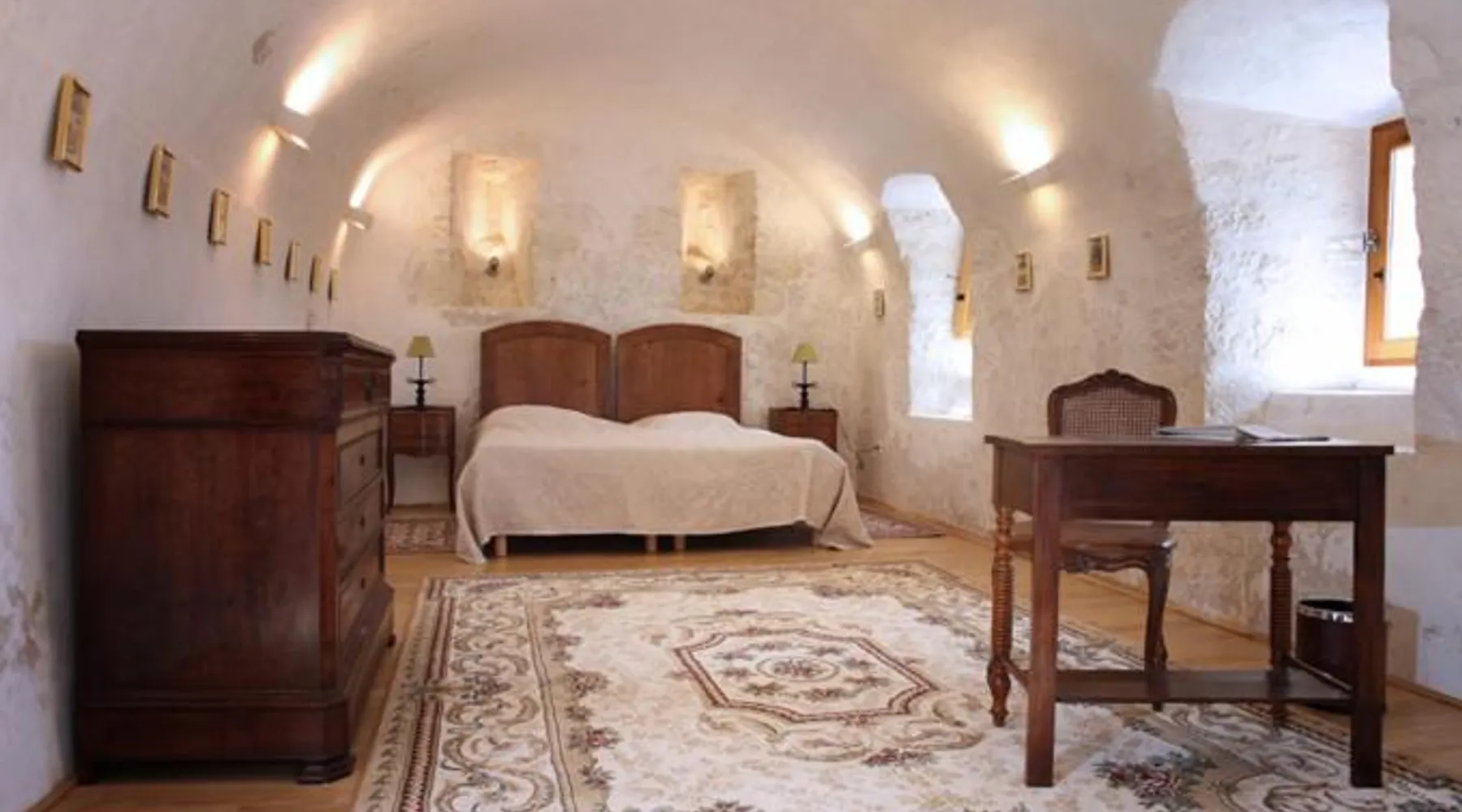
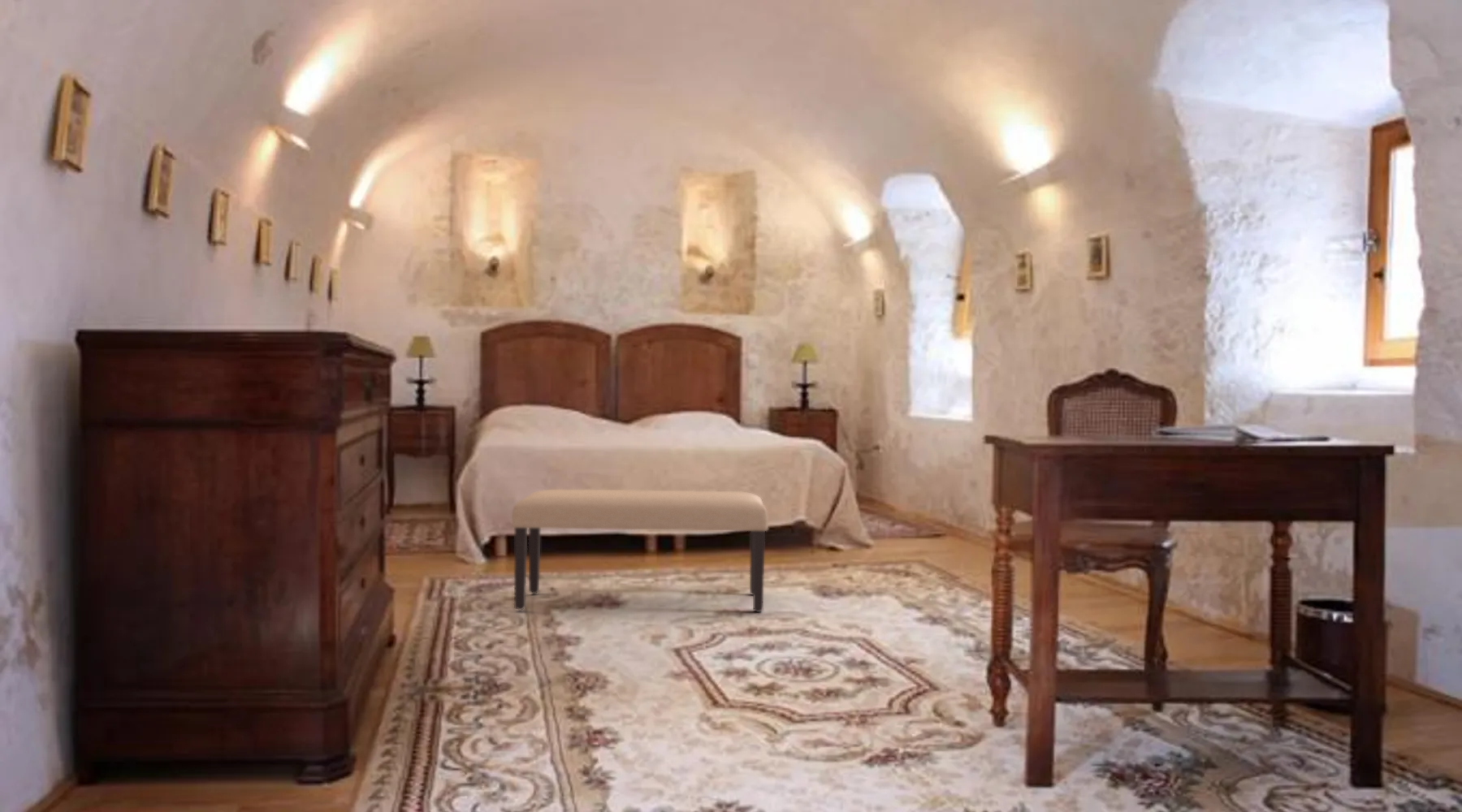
+ bench (642, 529)
